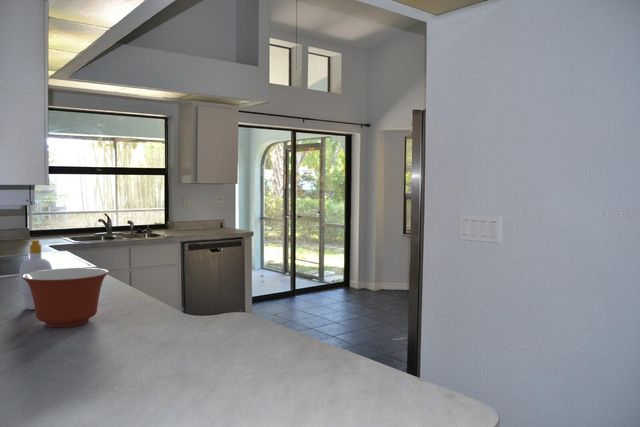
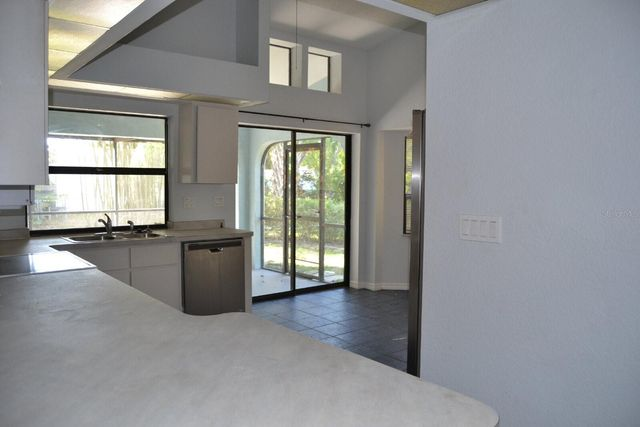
- mixing bowl (67, 297)
- soap bottle (35, 271)
